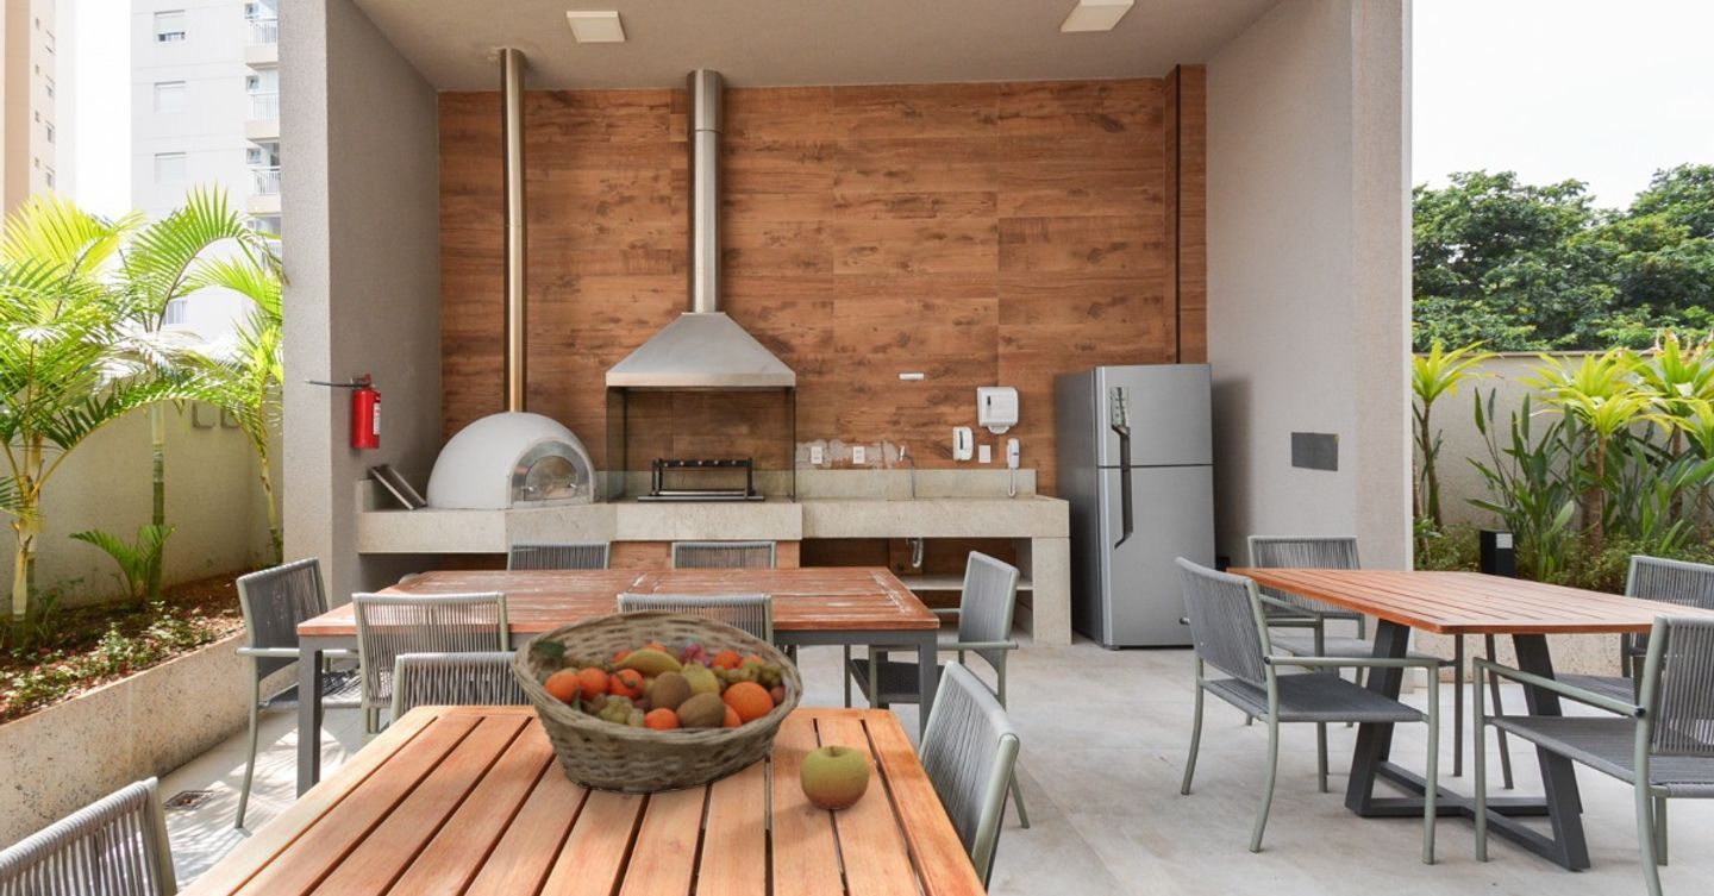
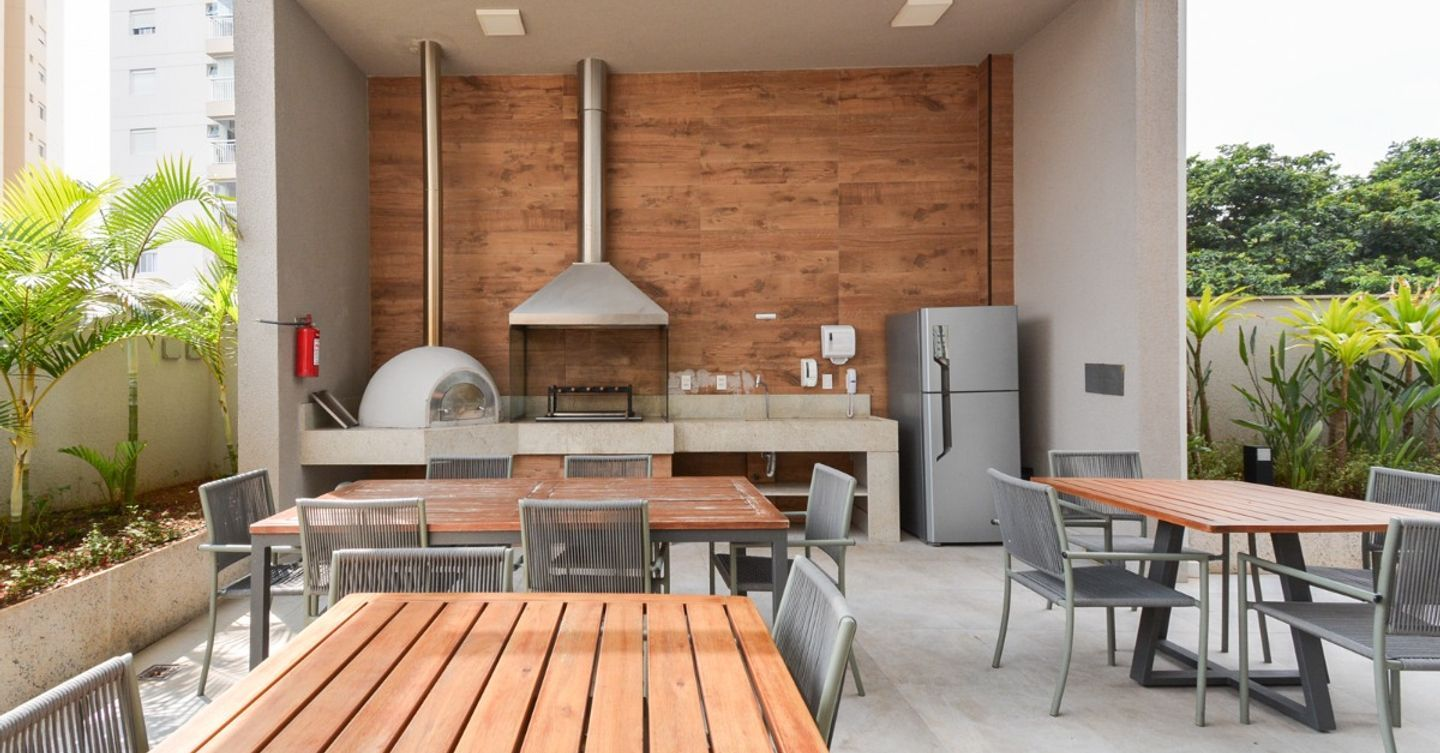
- apple (834, 775)
- fruit basket (665, 691)
